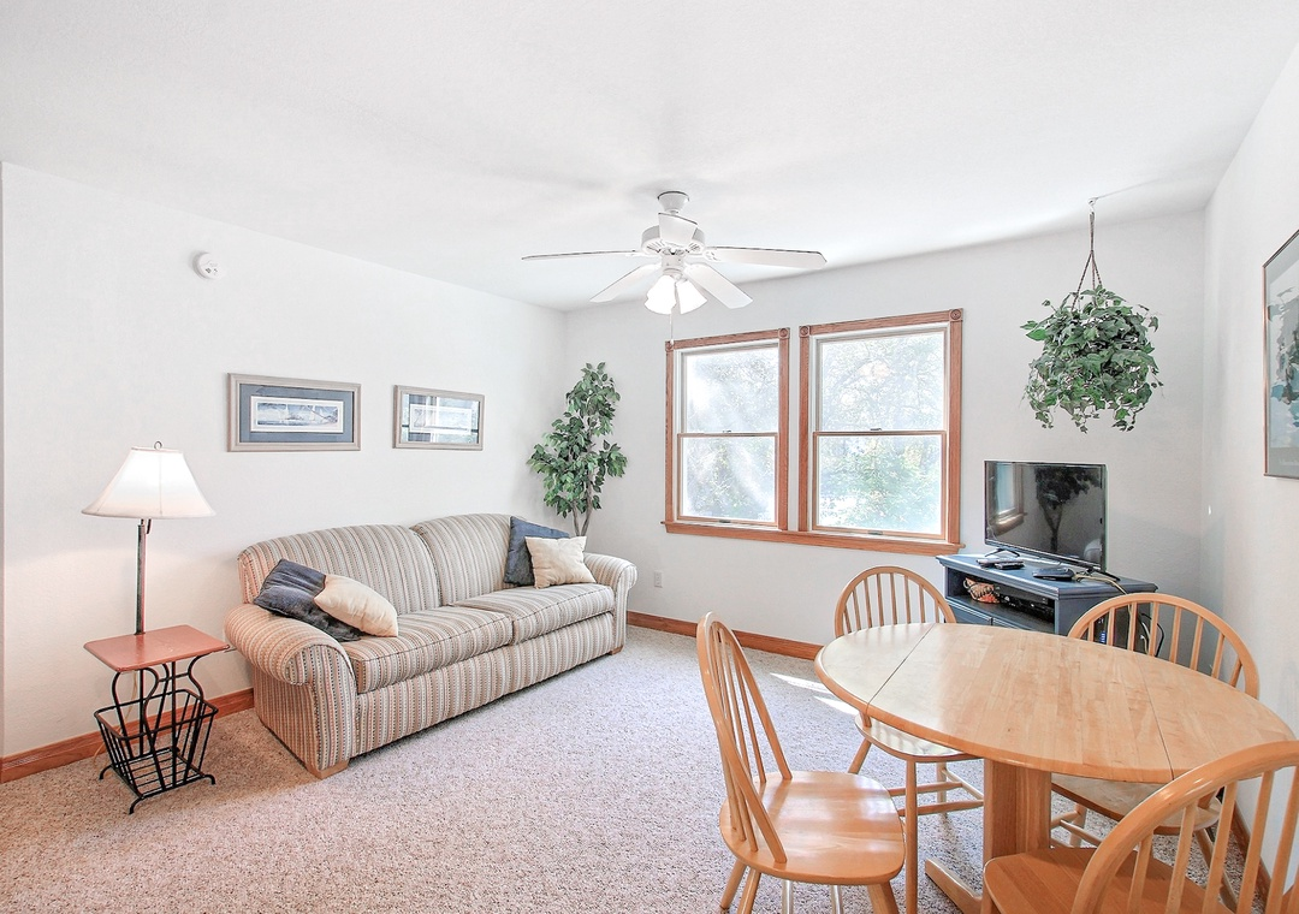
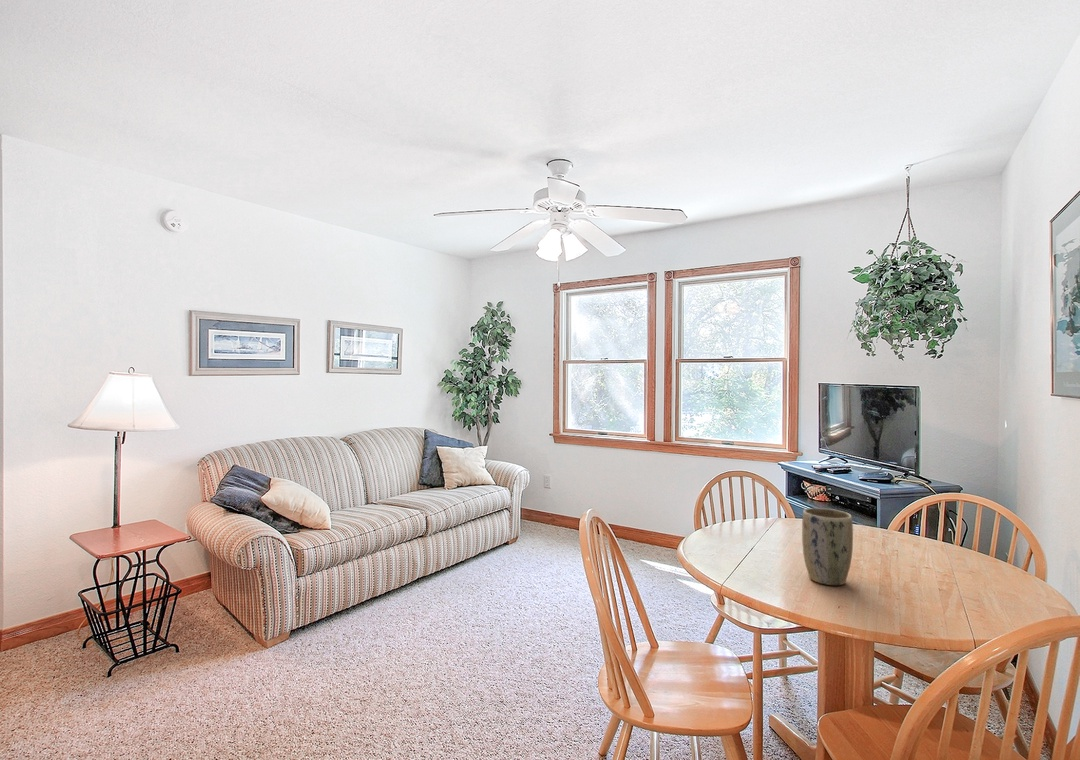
+ plant pot (826, 546)
